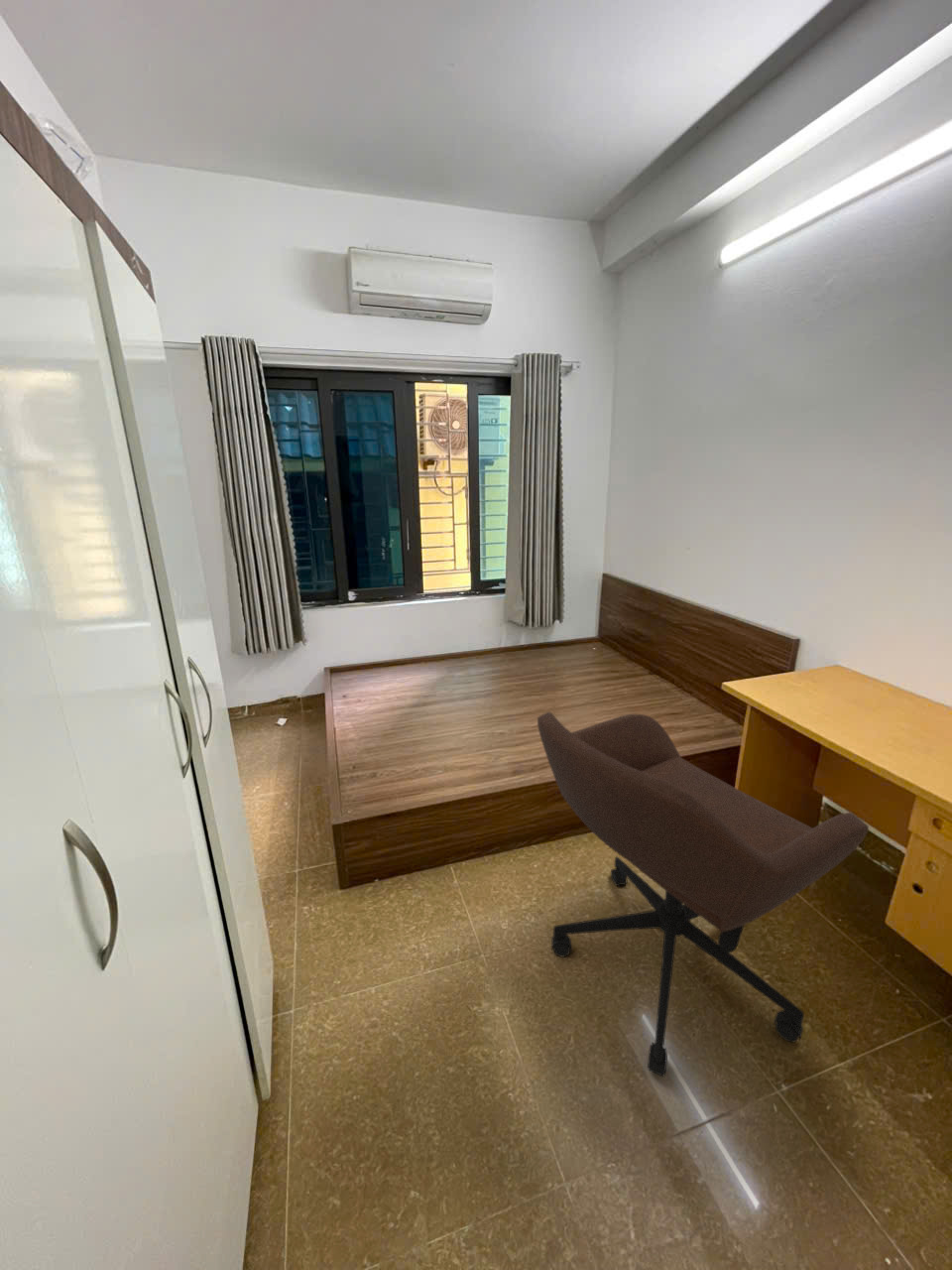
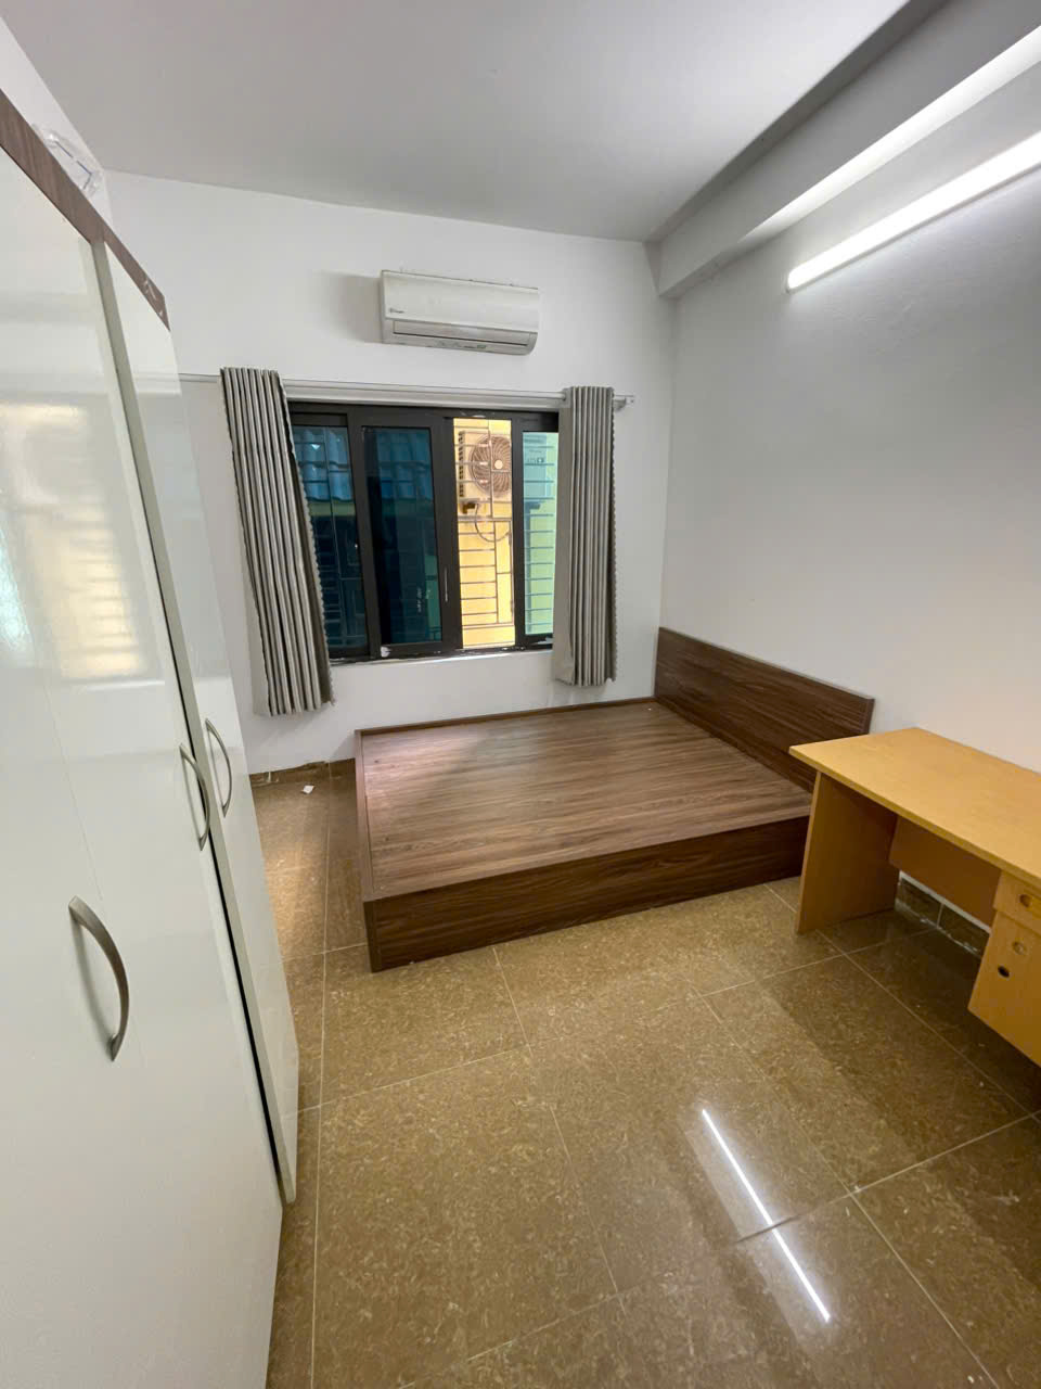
- office chair (679, 845)
